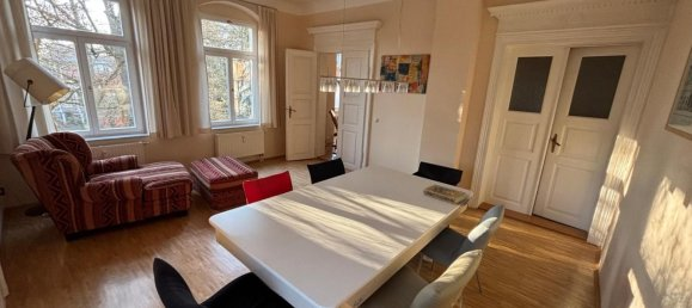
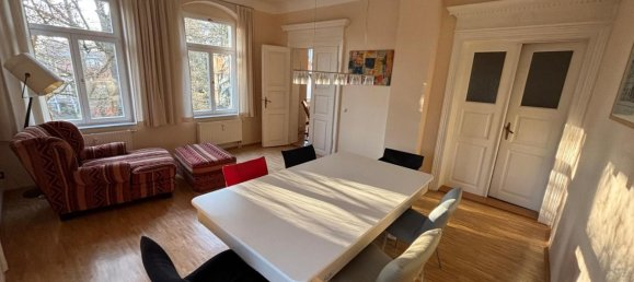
- book (443, 193)
